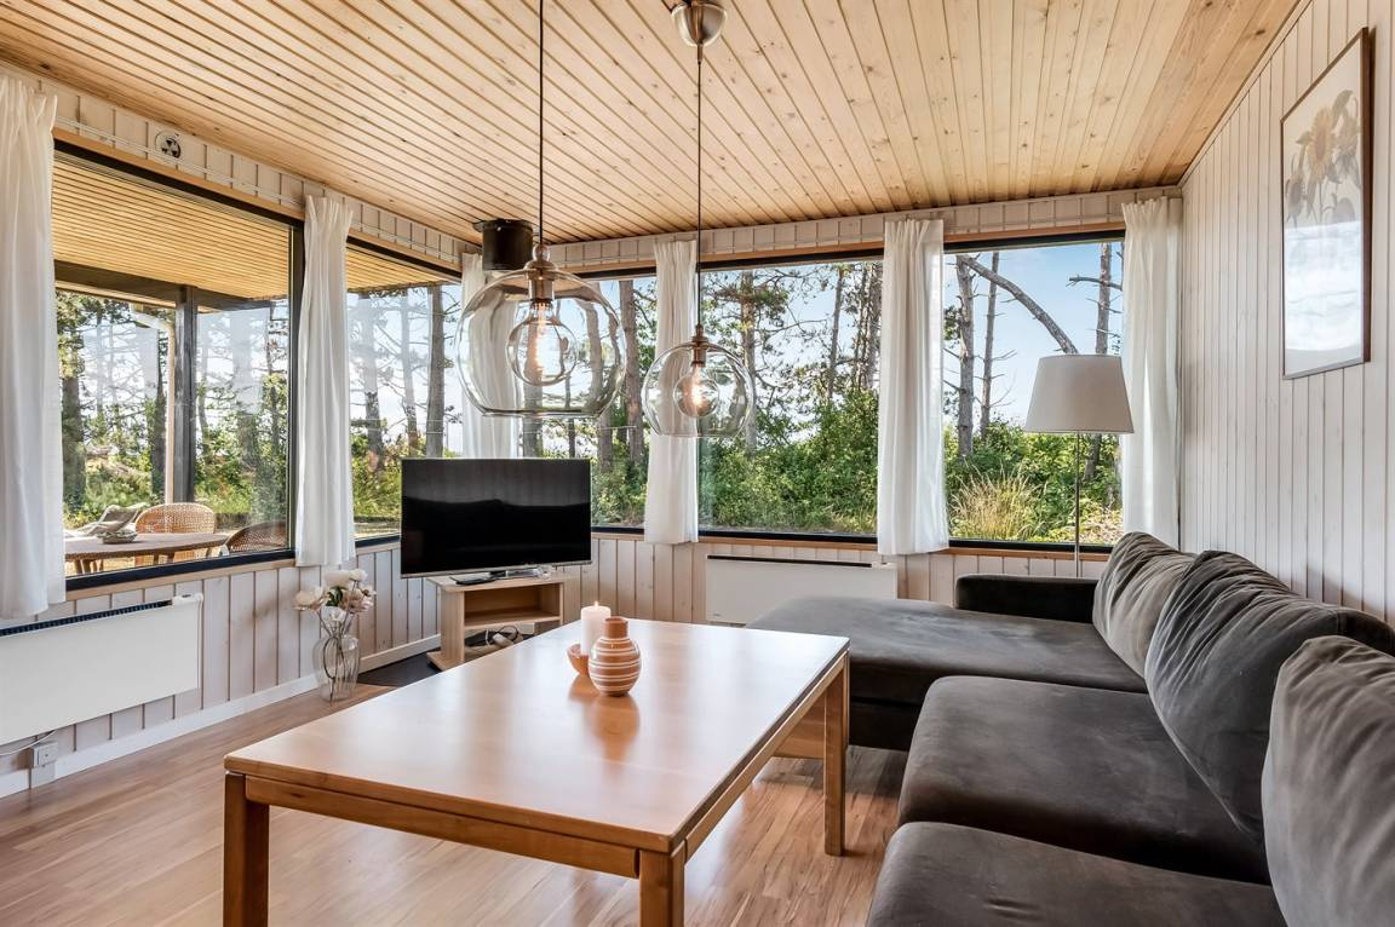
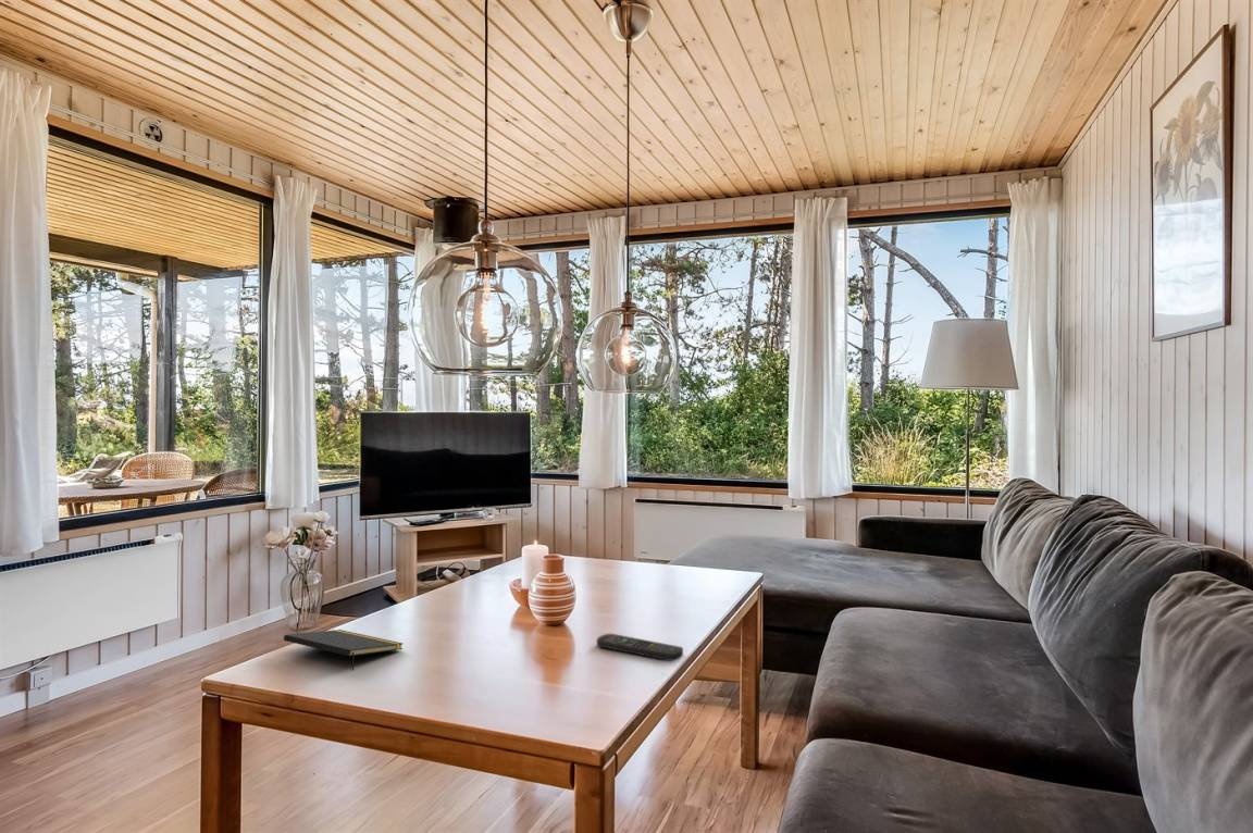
+ remote control (638, 646)
+ notepad (344, 642)
